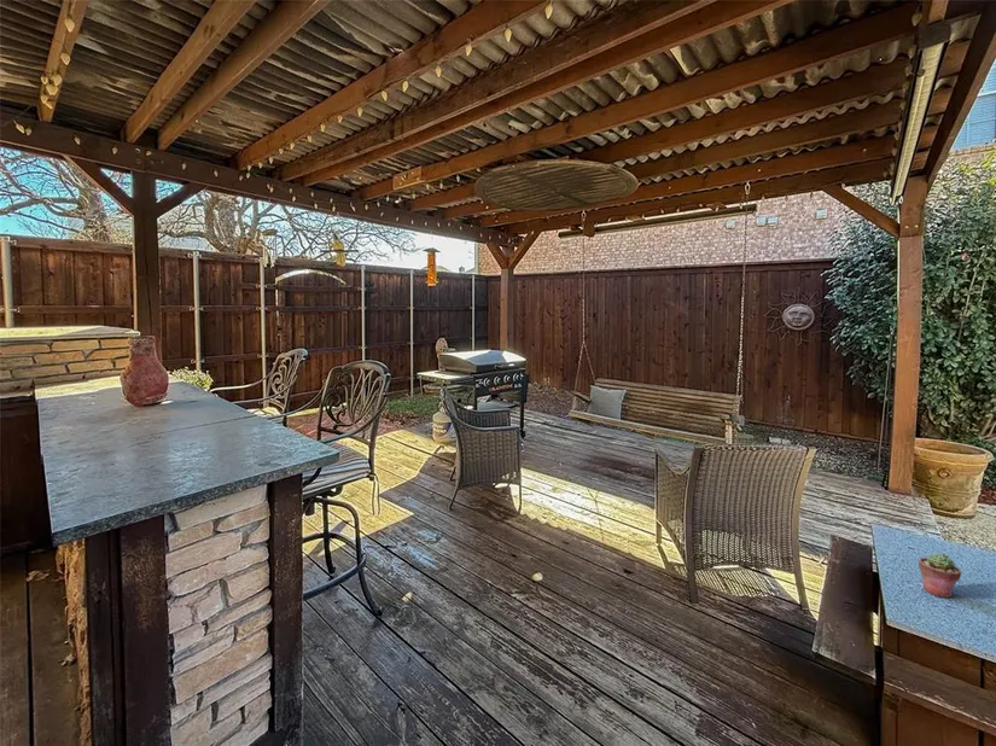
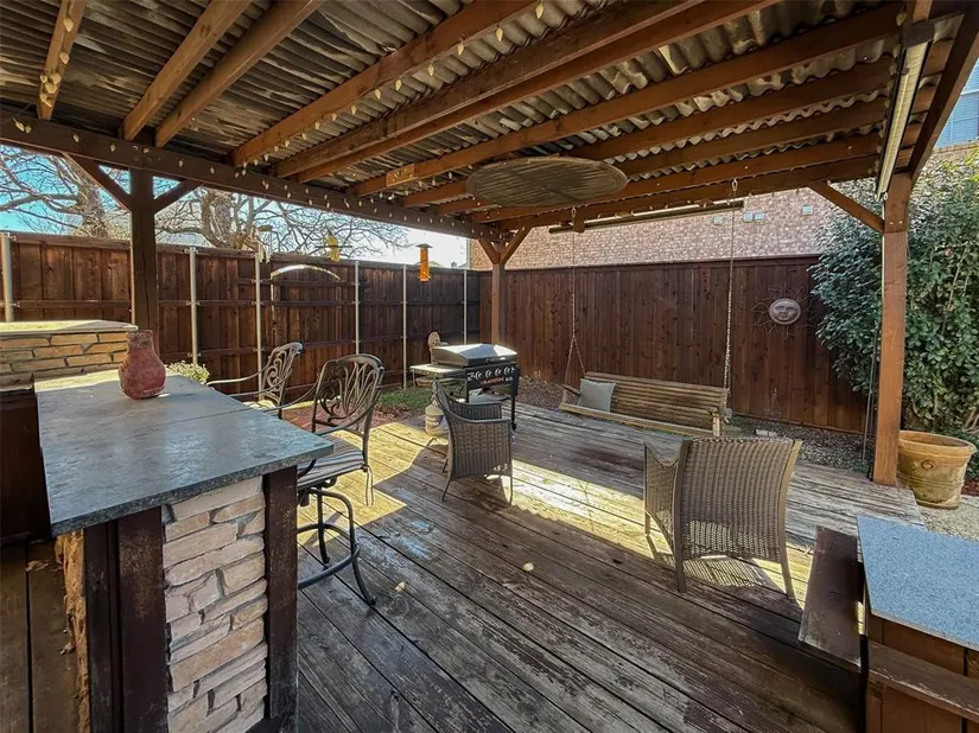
- potted succulent (938, 572)
